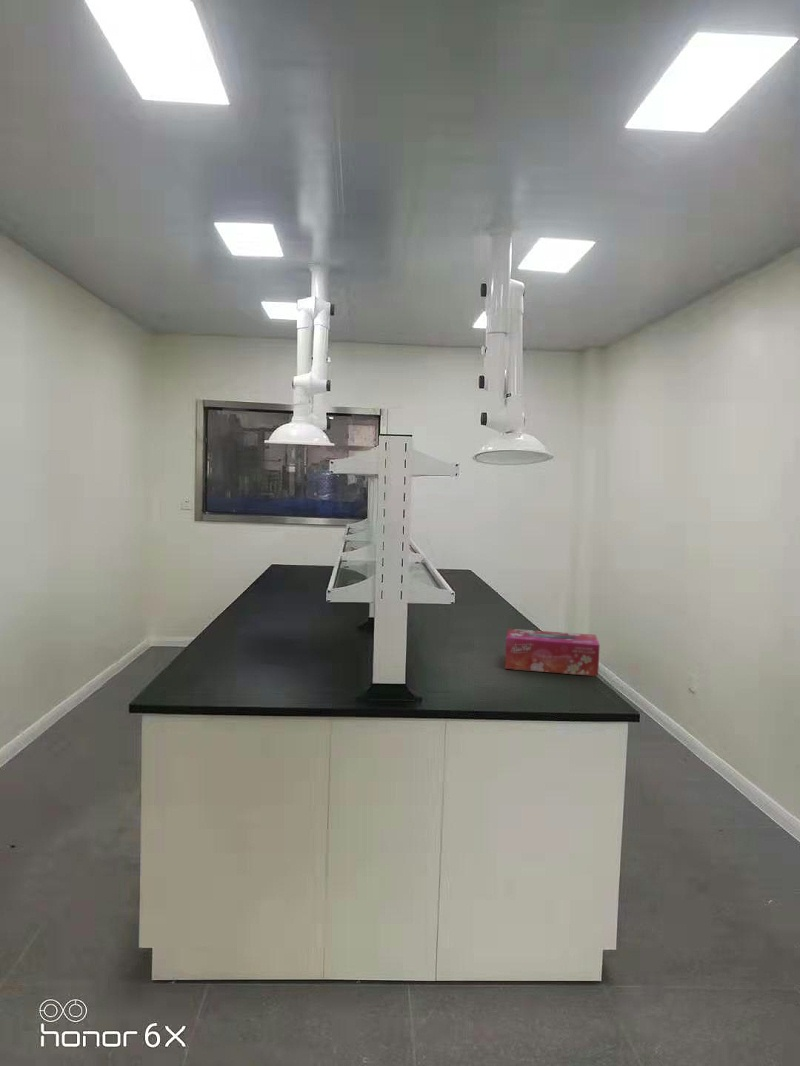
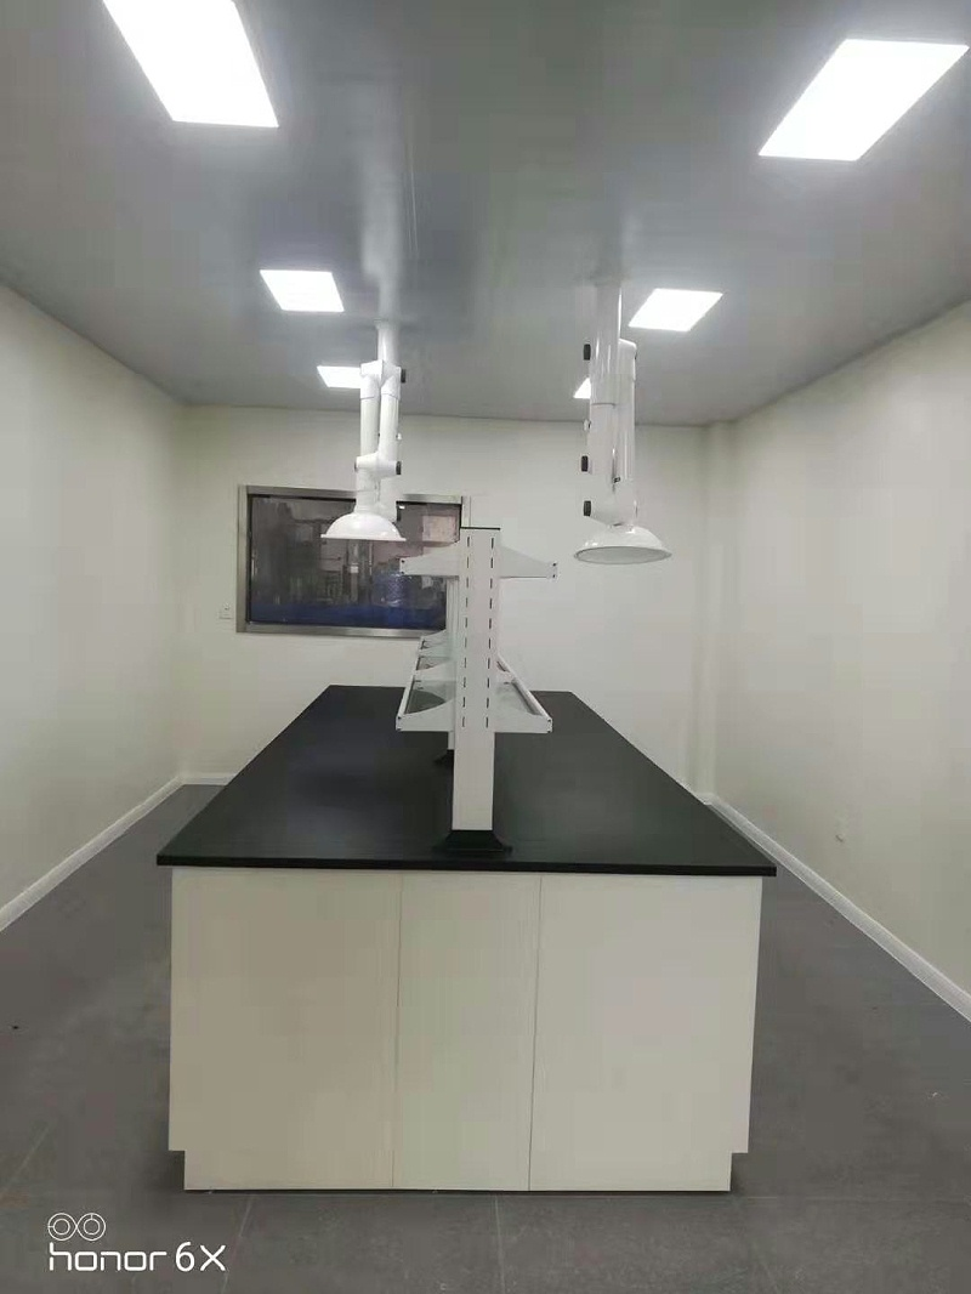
- tissue box (551, 651)
